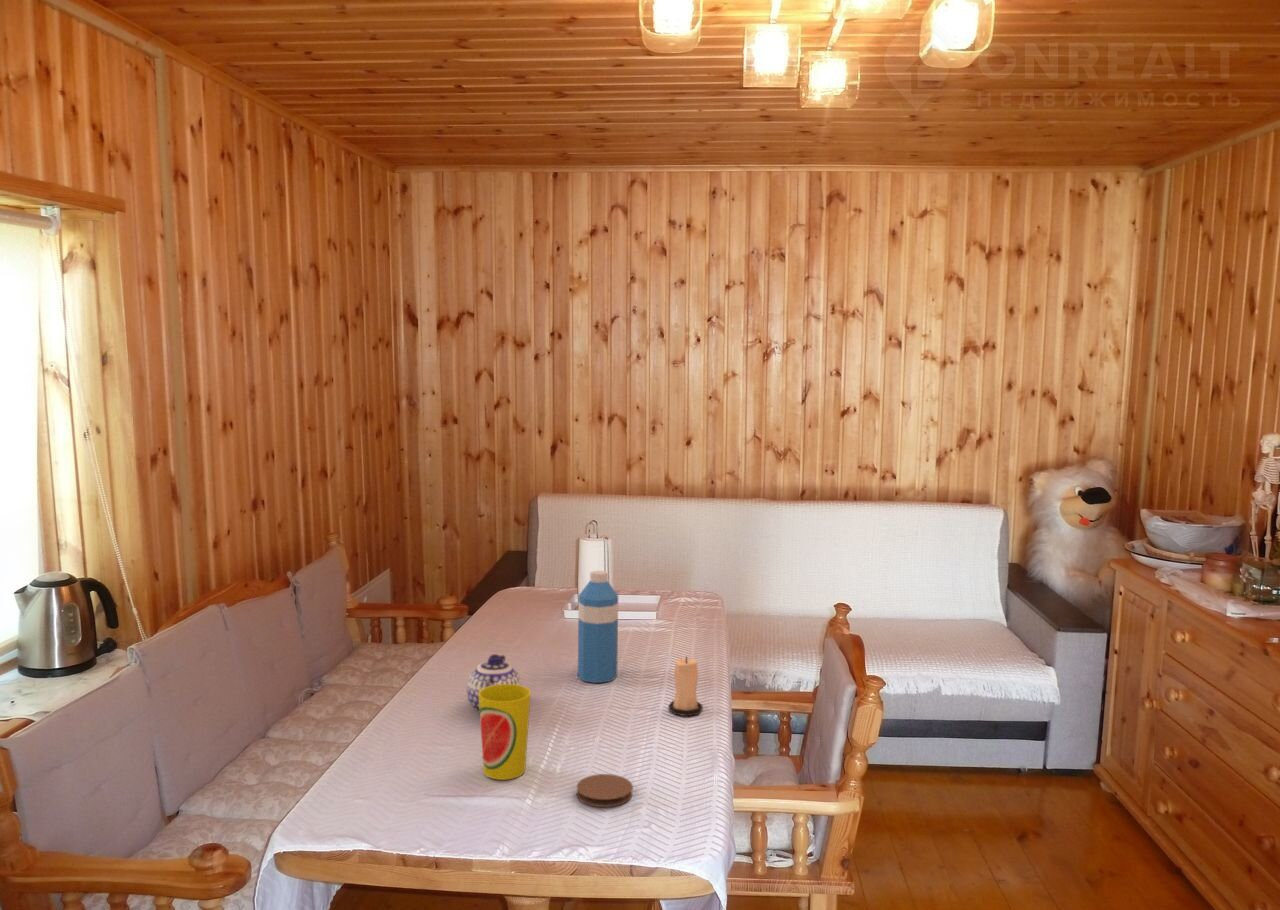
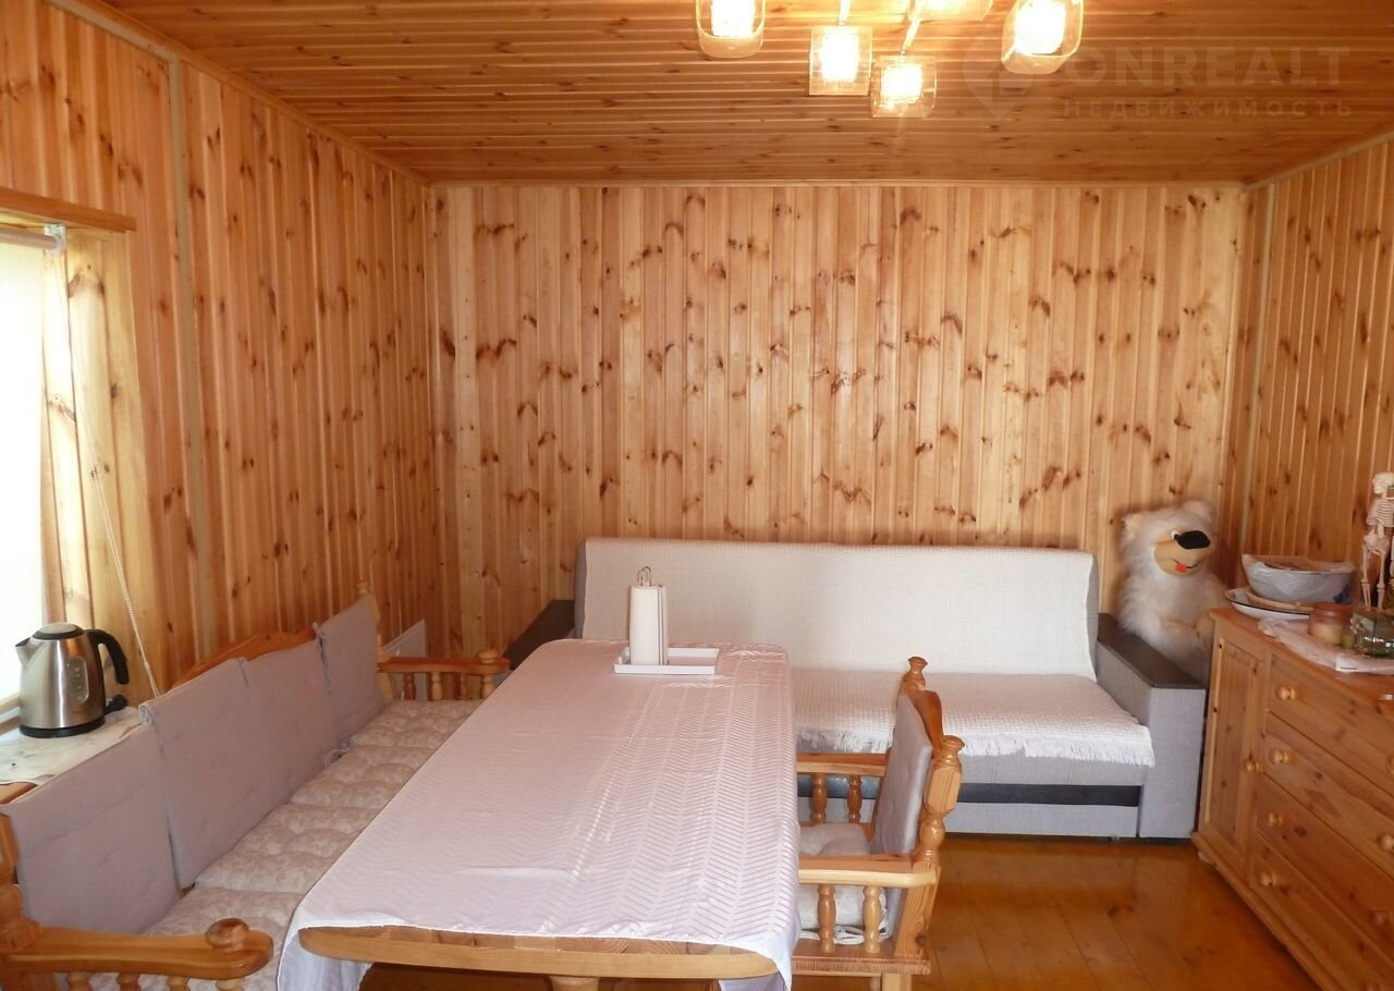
- candle (686, 682)
- water bottle (598, 624)
- cup (504, 731)
- coaster (604, 790)
- teapot (494, 681)
